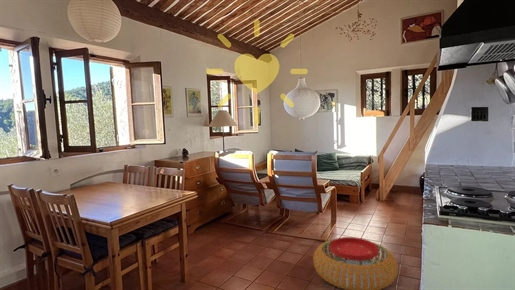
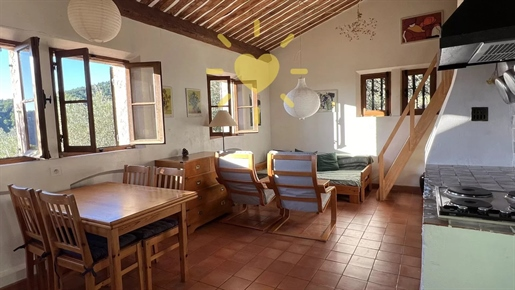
- pouf (353, 259)
